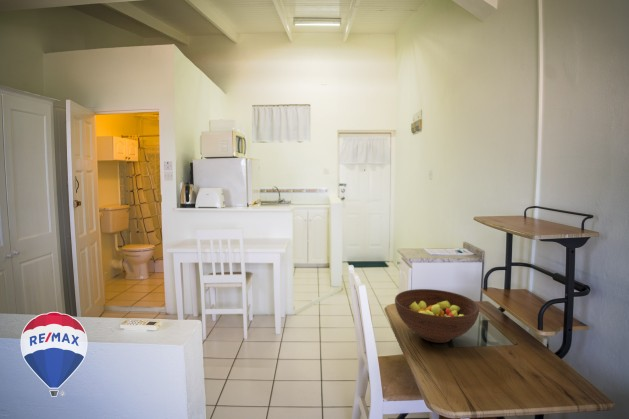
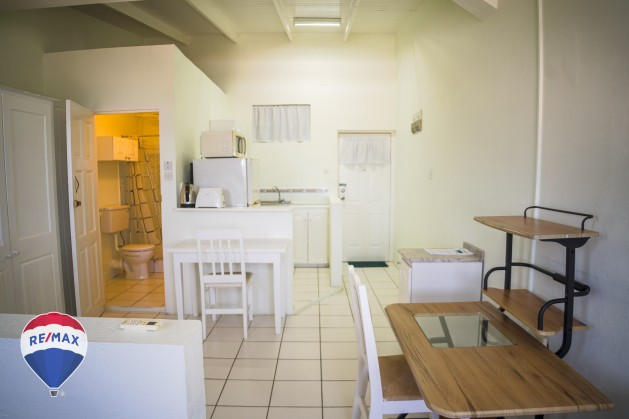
- fruit bowl (434, 319)
